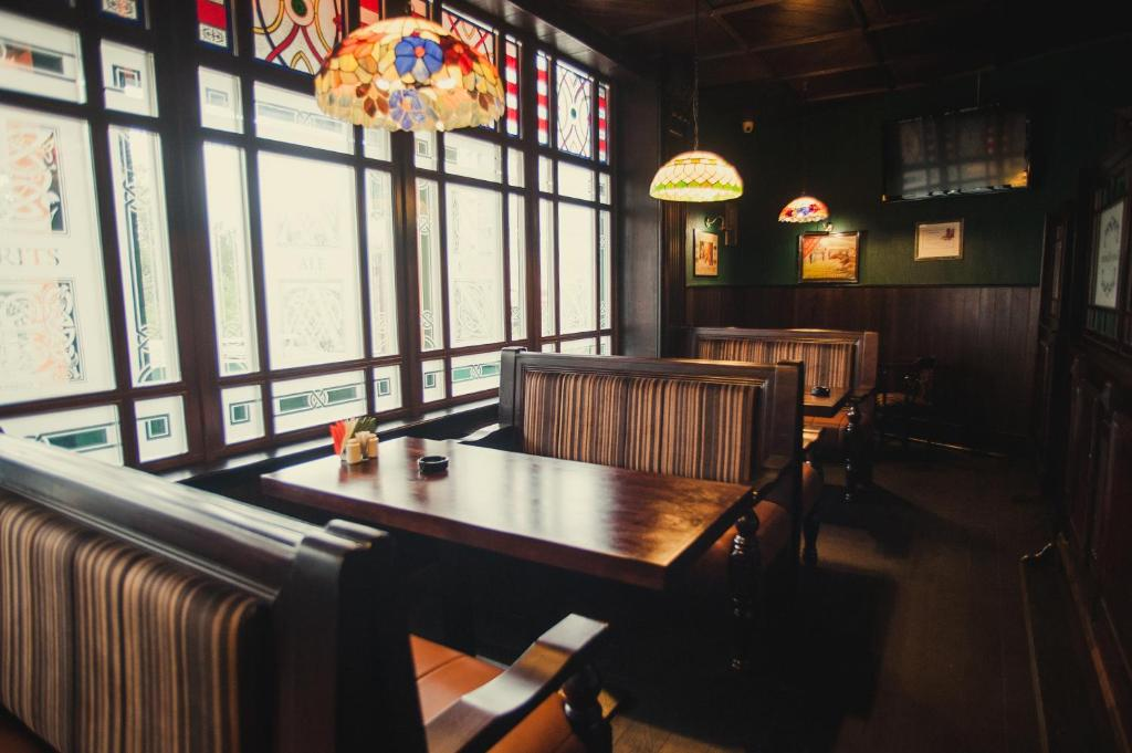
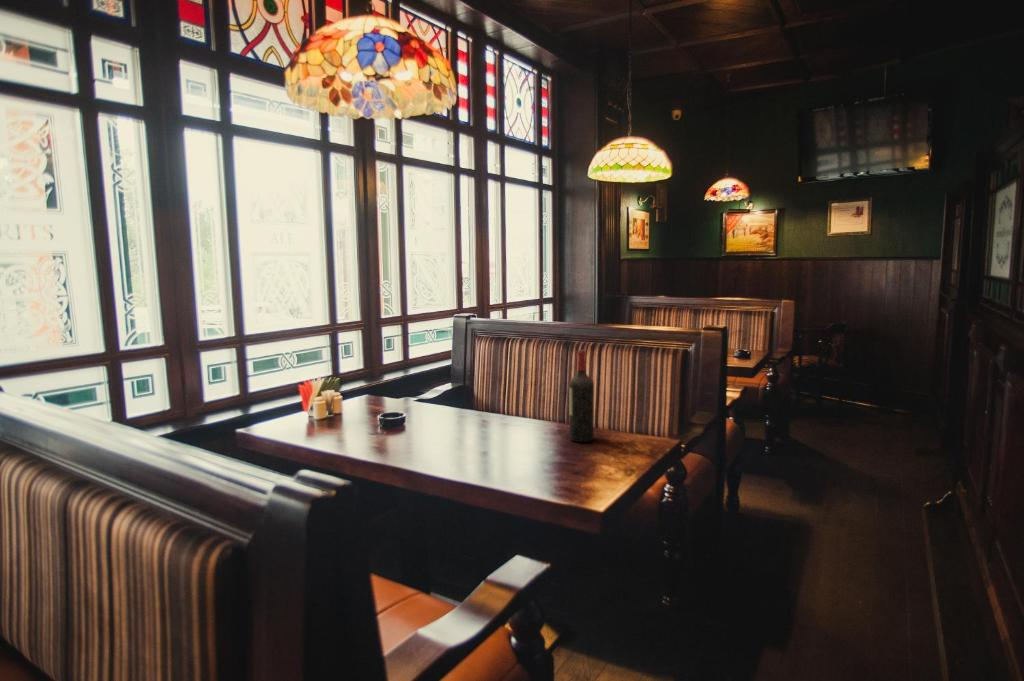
+ wine bottle (581, 395)
